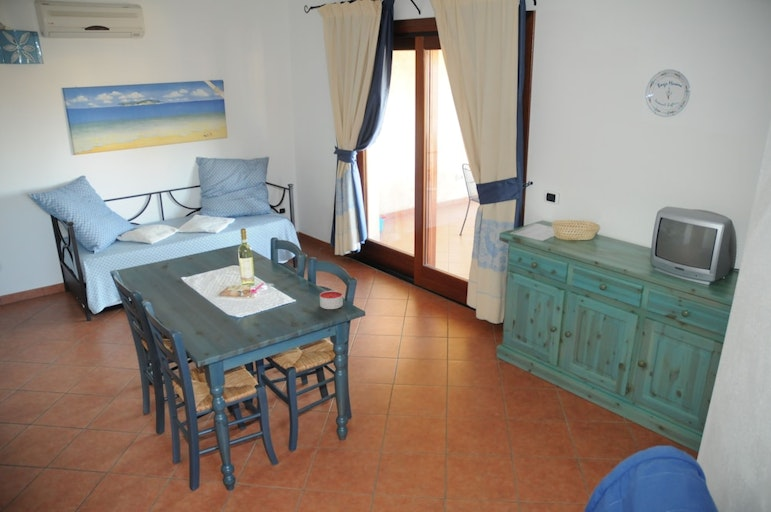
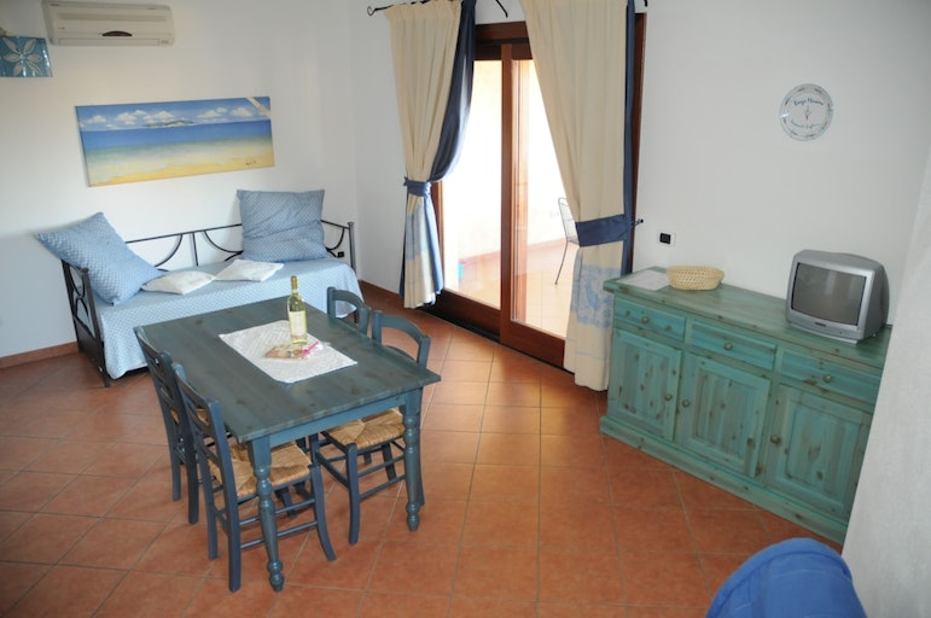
- candle (331, 299)
